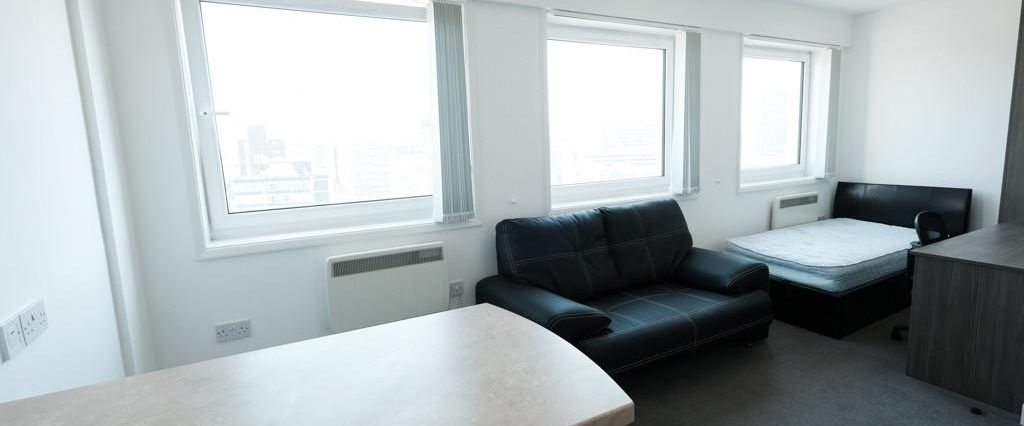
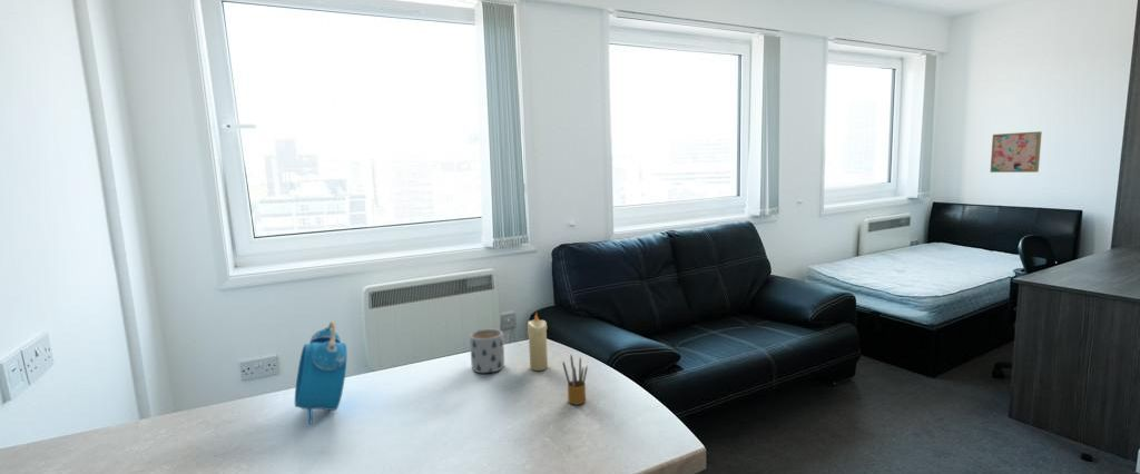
+ wall art (1014, 152)
+ candle (538, 339)
+ alarm clock (320, 367)
+ mug (487, 348)
+ pencil box (574, 378)
